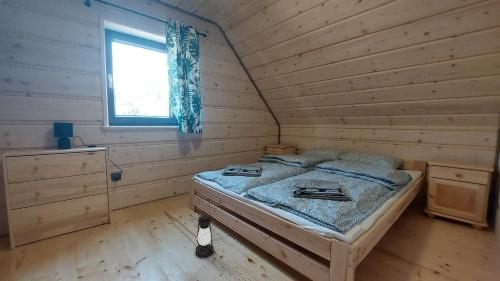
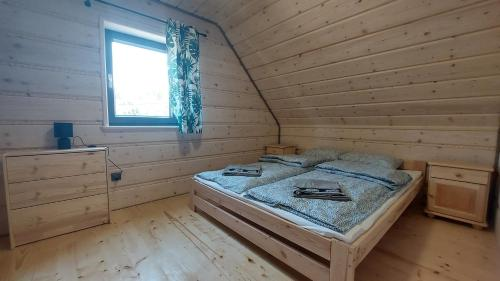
- lantern (204, 224)
